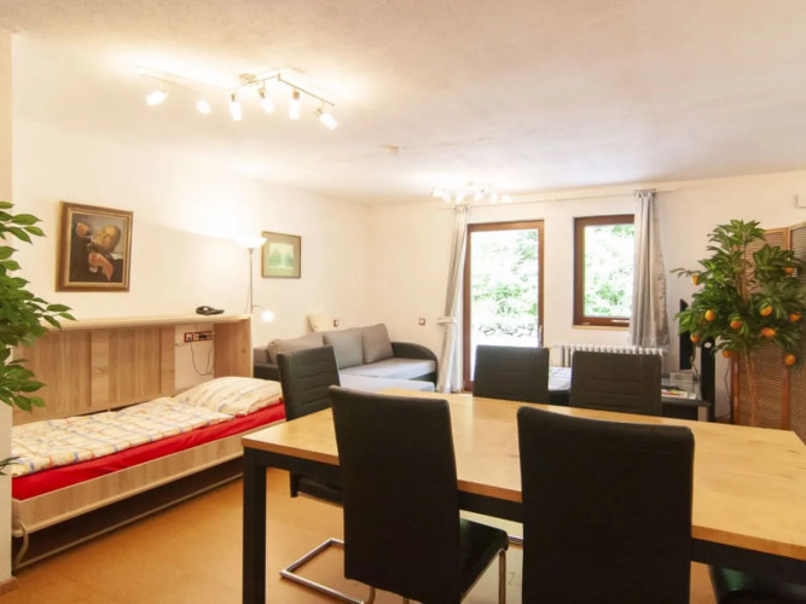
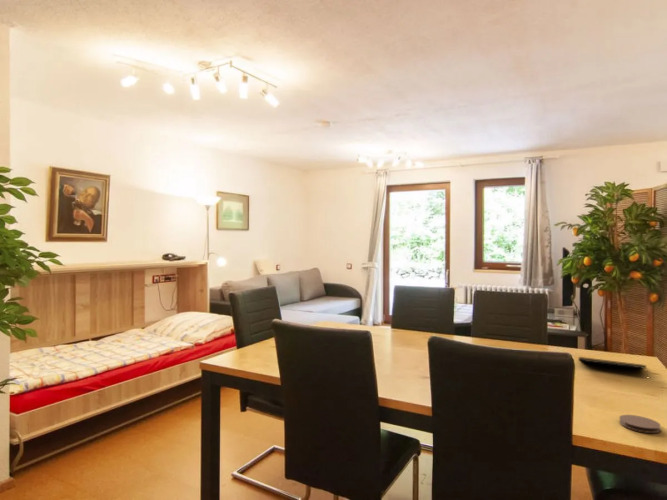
+ notepad (610, 362)
+ coaster (639, 423)
